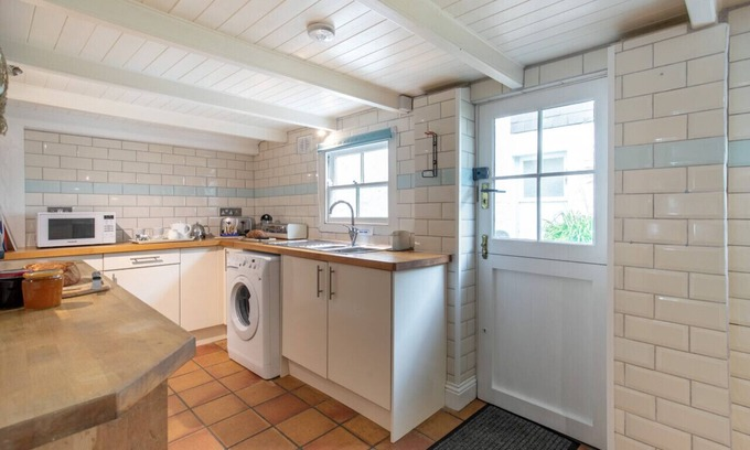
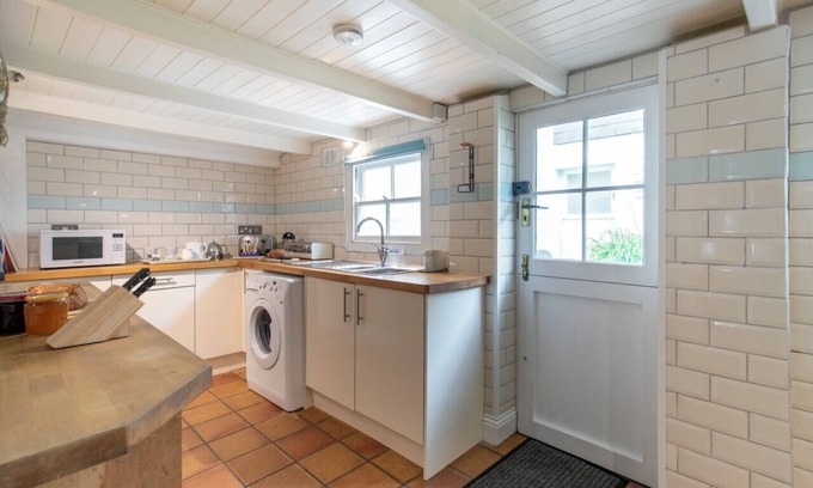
+ knife block (105, 303)
